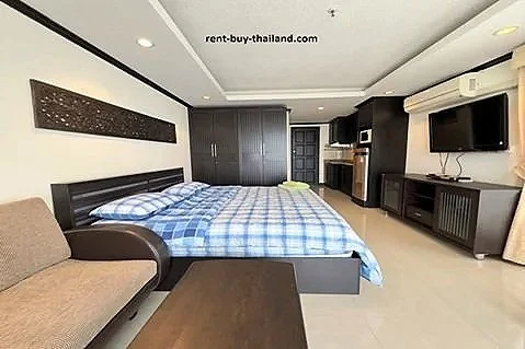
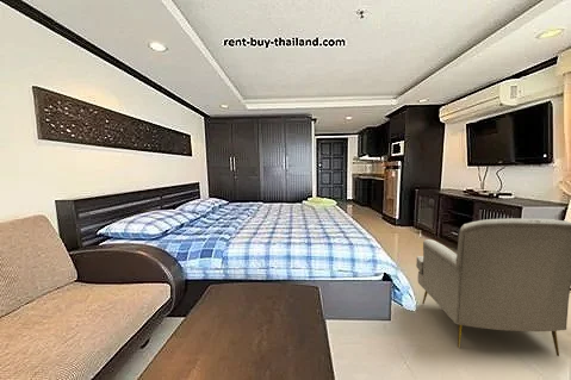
+ armchair (488, 269)
